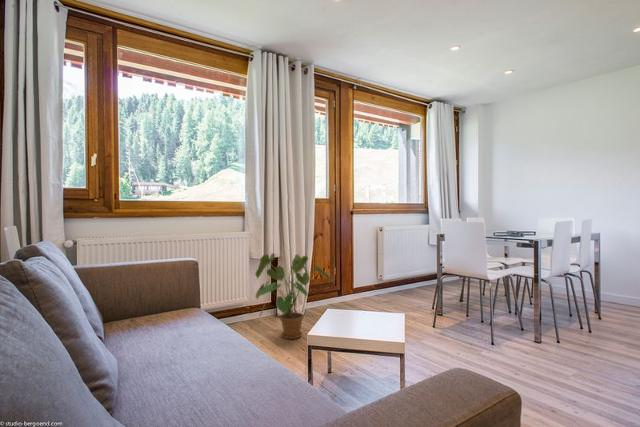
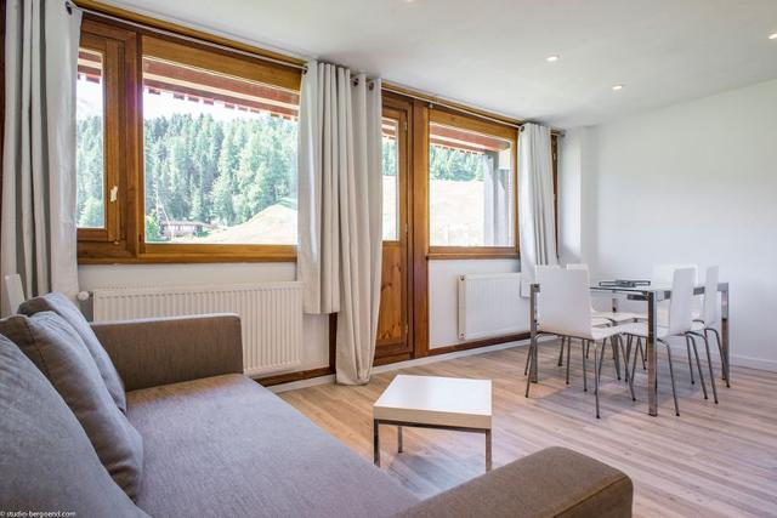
- house plant (291, 292)
